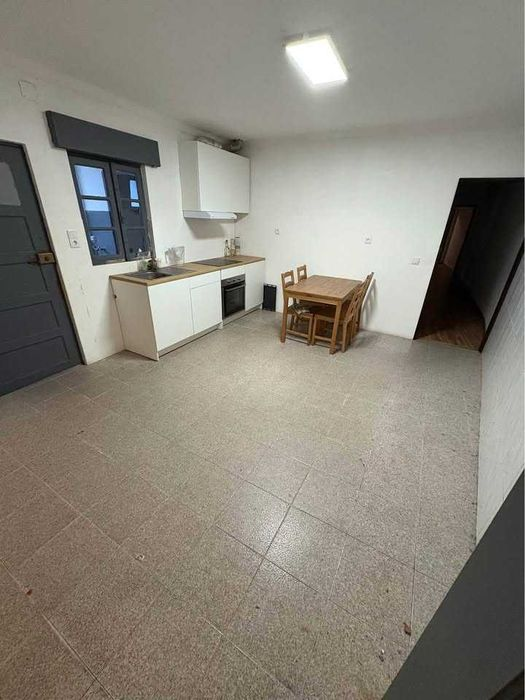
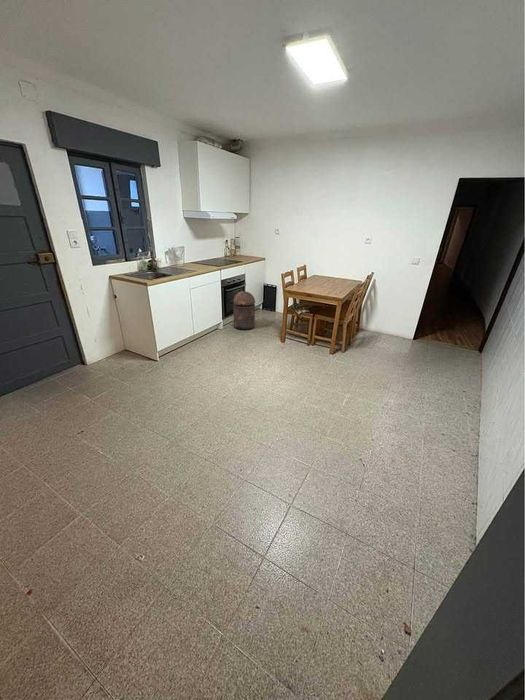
+ trash can (244, 309)
